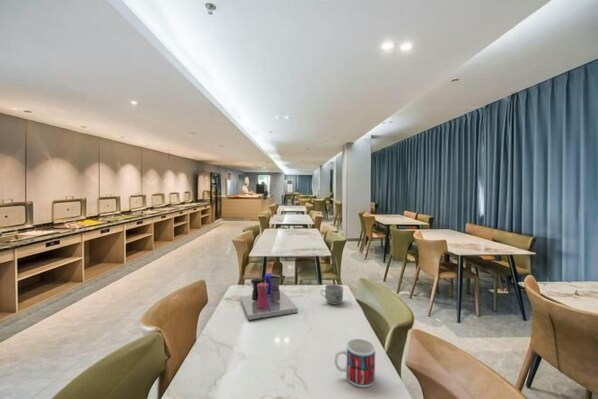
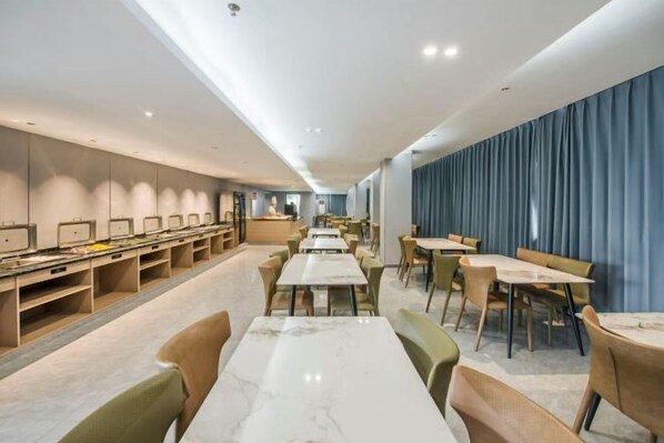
- mug (355, 362)
- mug (331, 294)
- coffee maker (267, 290)
